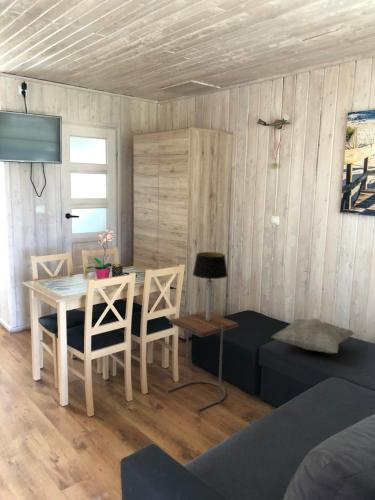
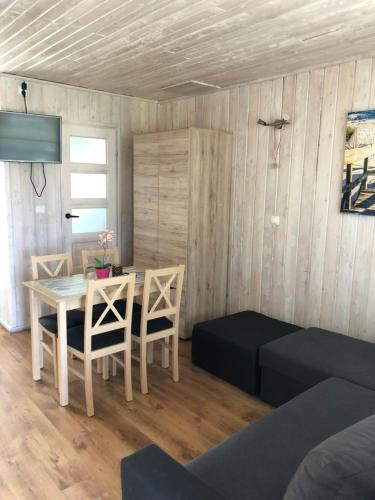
- decorative pillow (313, 335)
- table lamp (209, 286)
- side table (187, 356)
